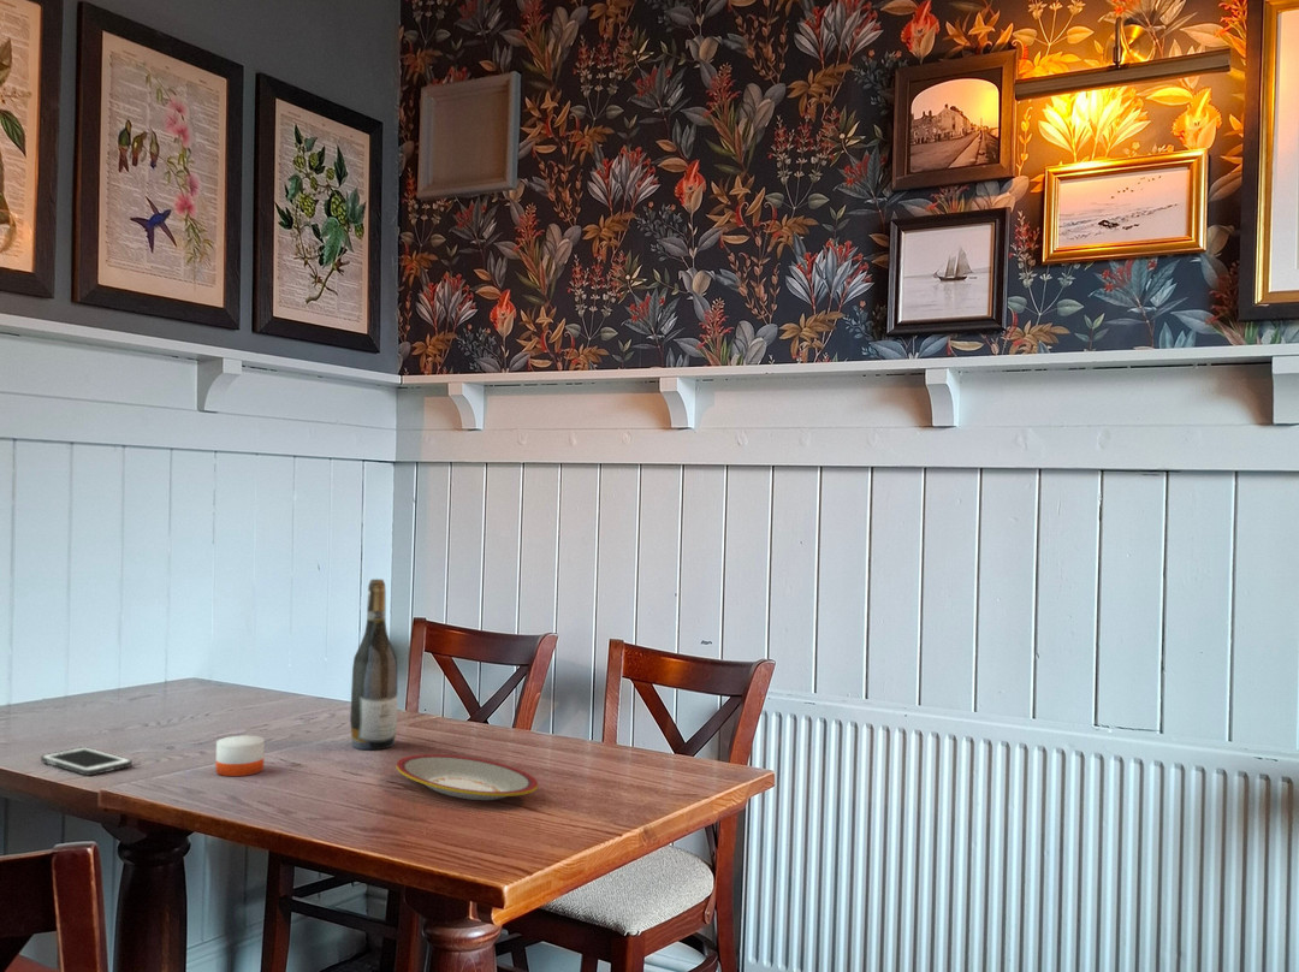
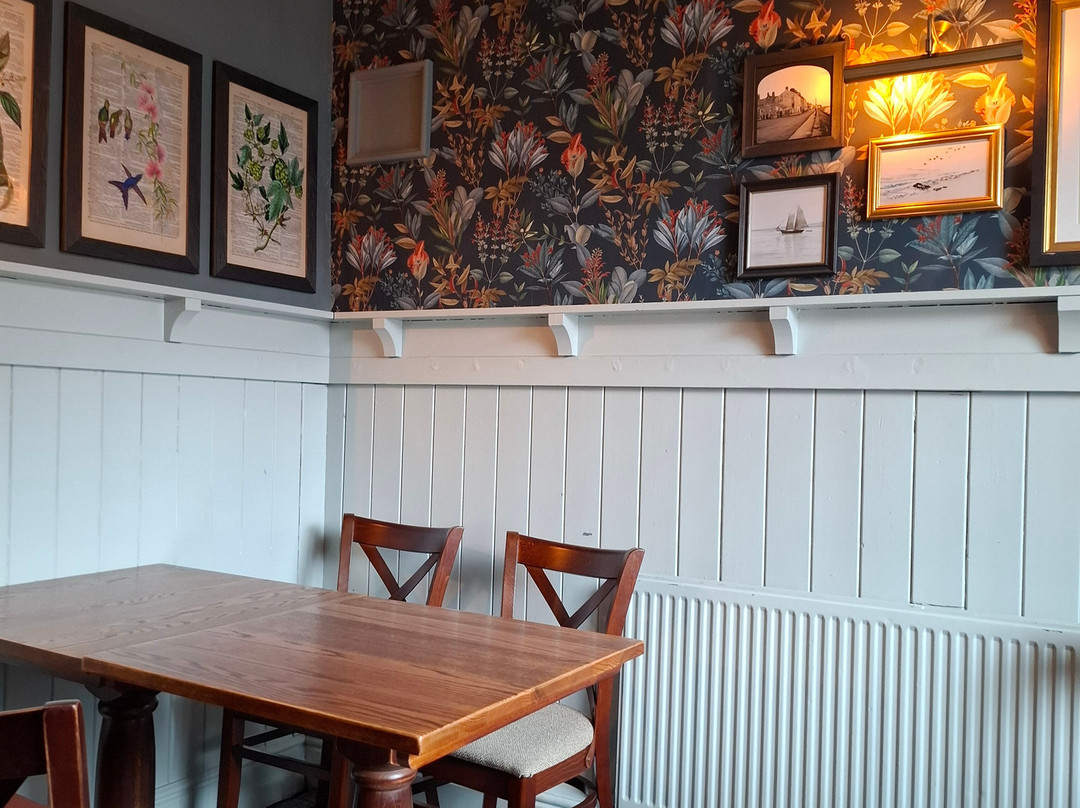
- plate (464, 781)
- candle (241, 739)
- cell phone (85, 760)
- wine bottle (375, 662)
